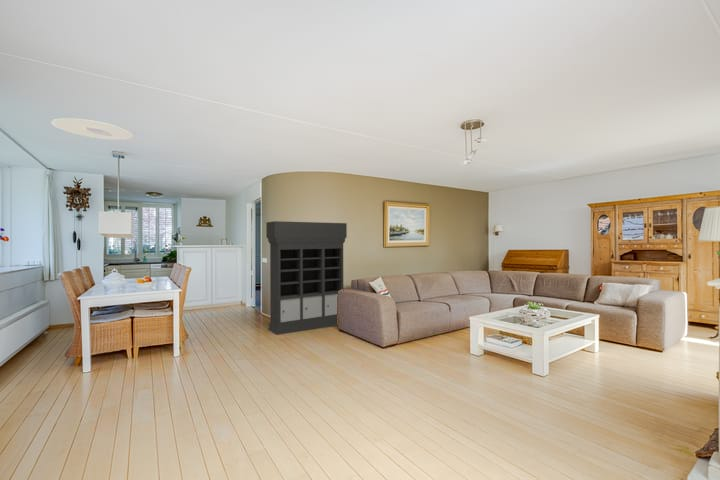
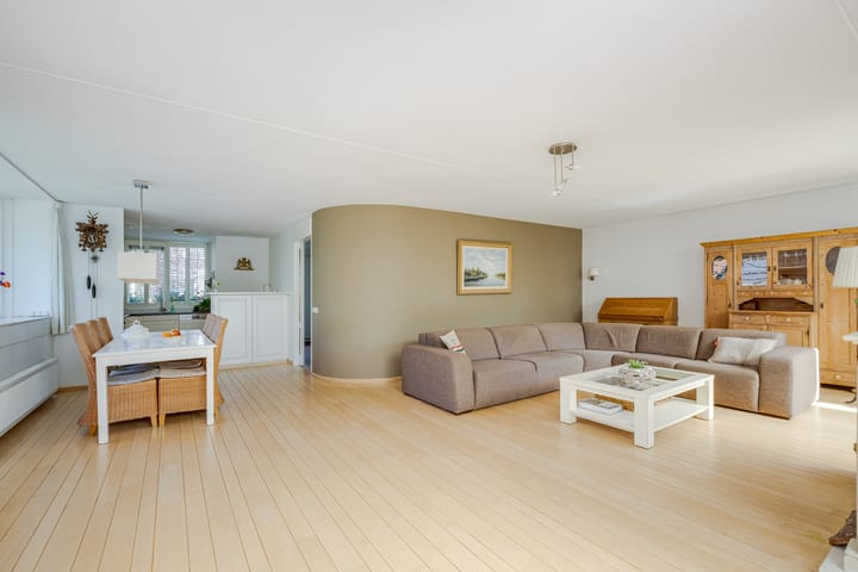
- ceiling light (94, 126)
- shelving unit (307, 274)
